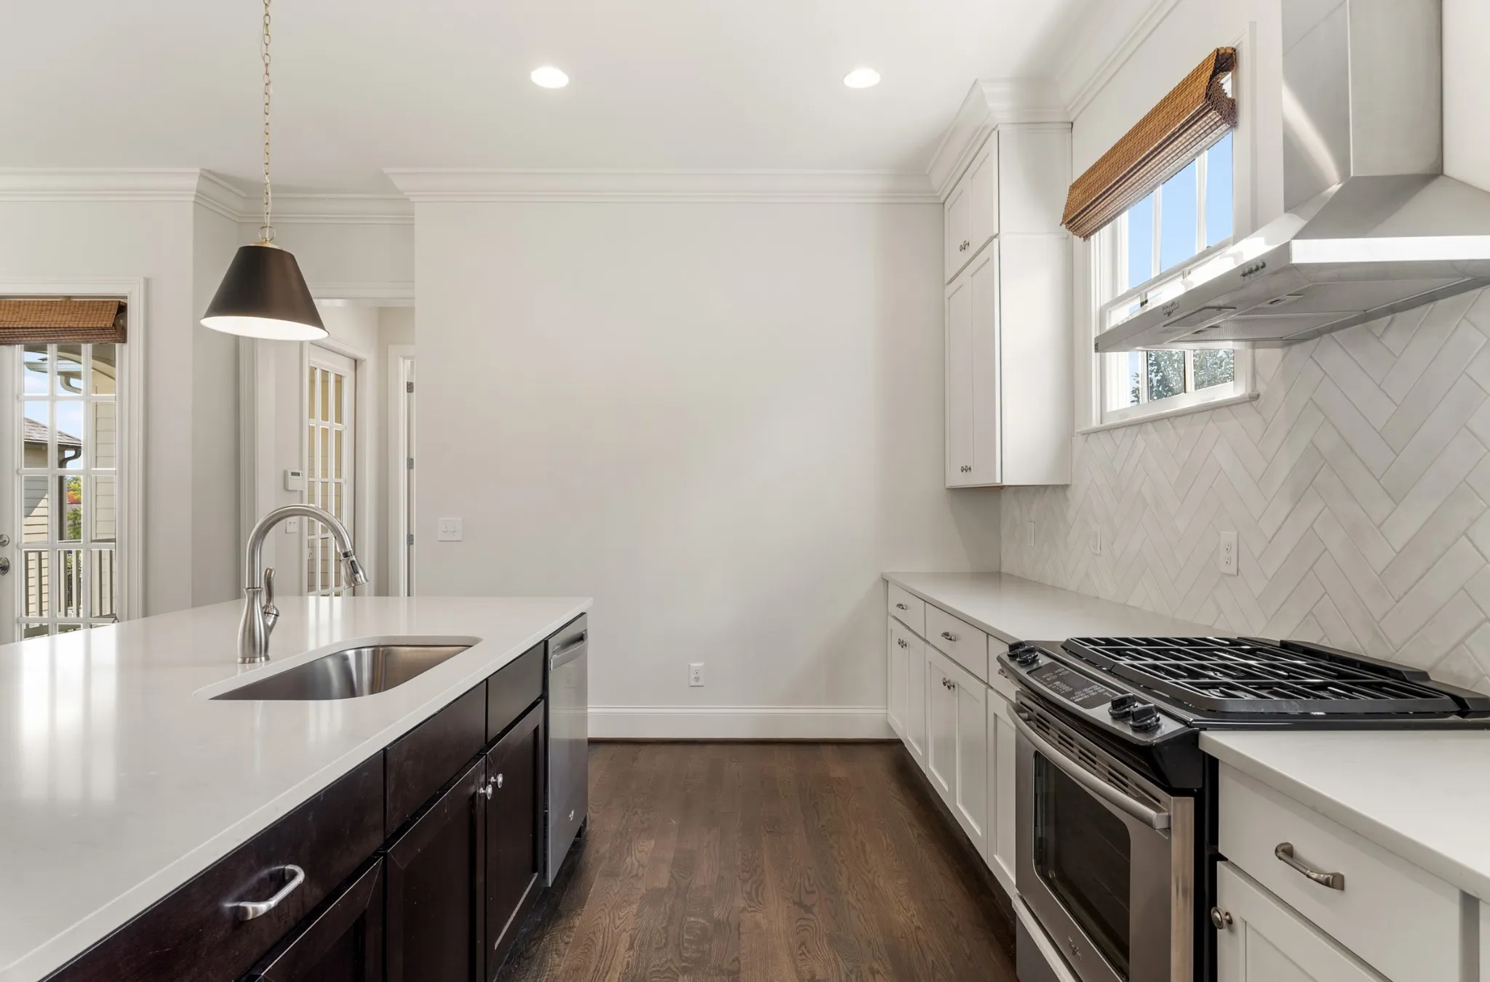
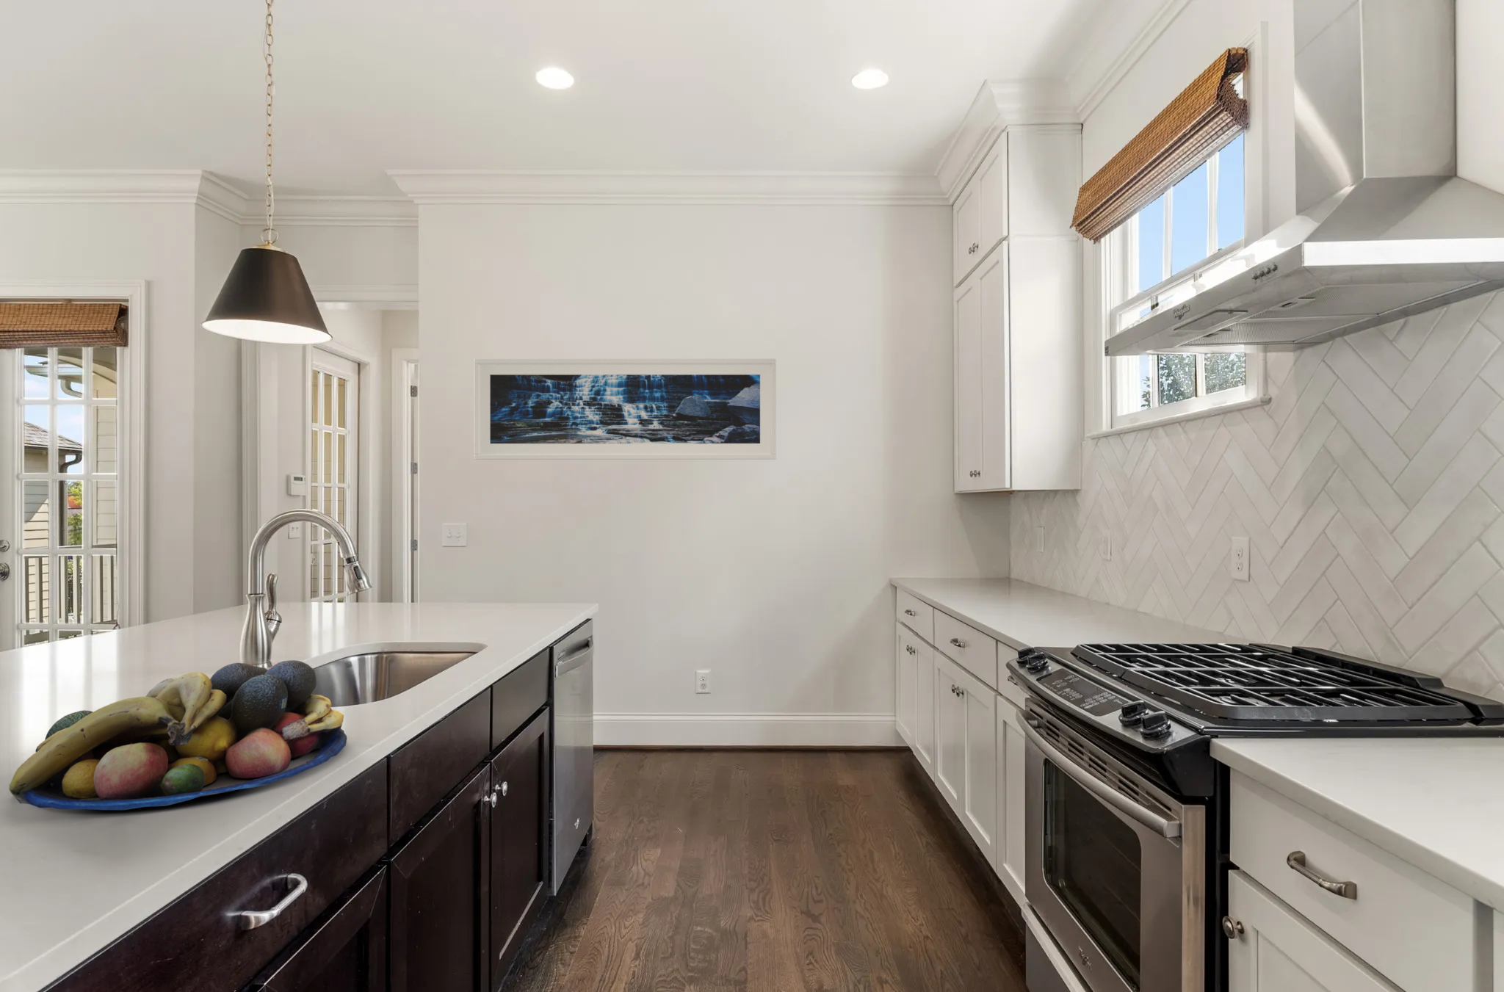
+ fruit bowl (198, 714)
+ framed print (625, 409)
